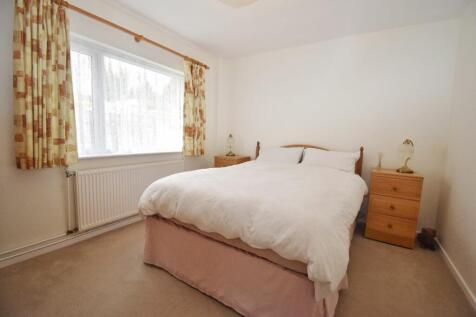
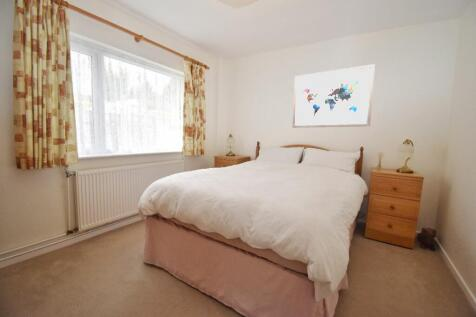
+ wall art (329, 99)
